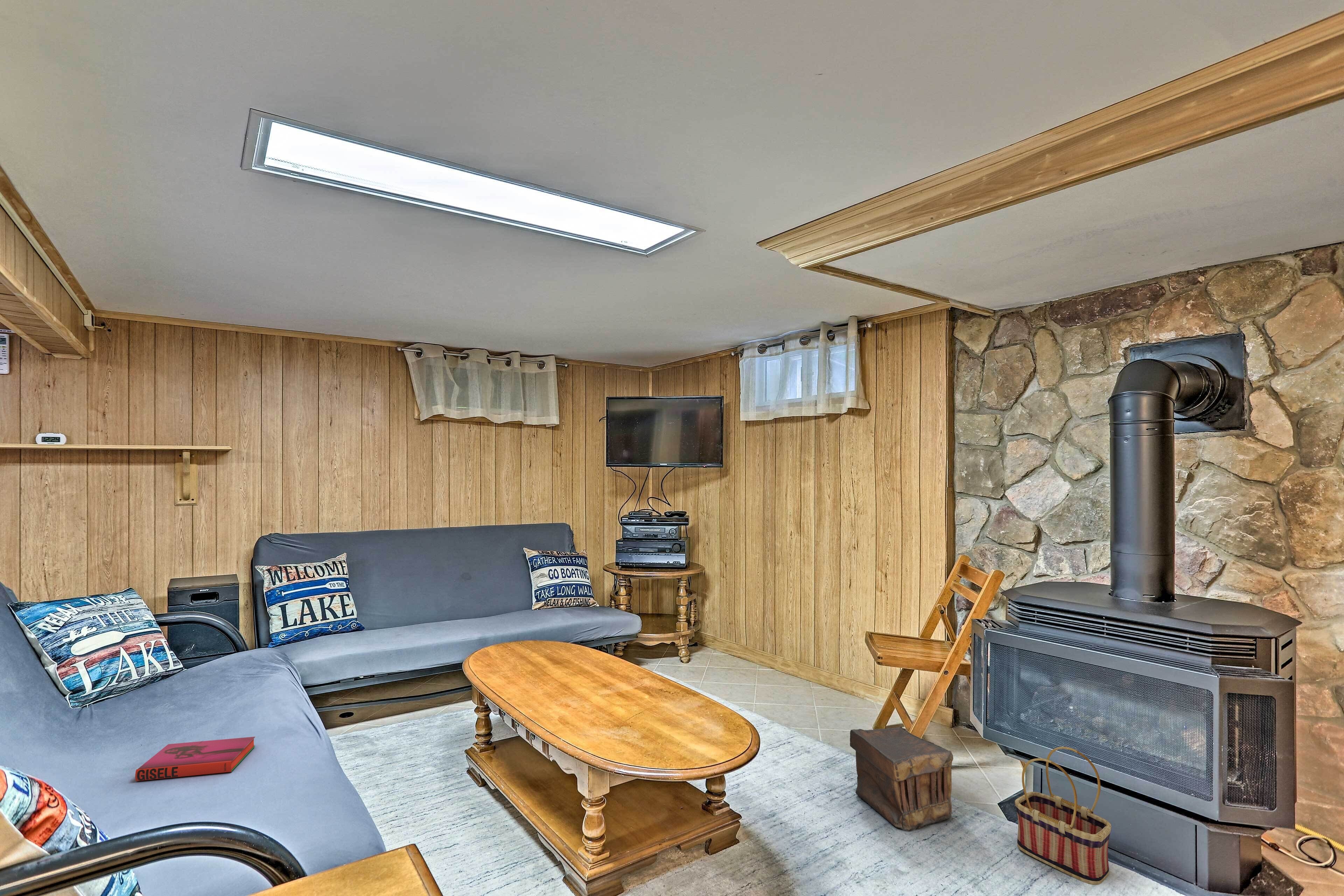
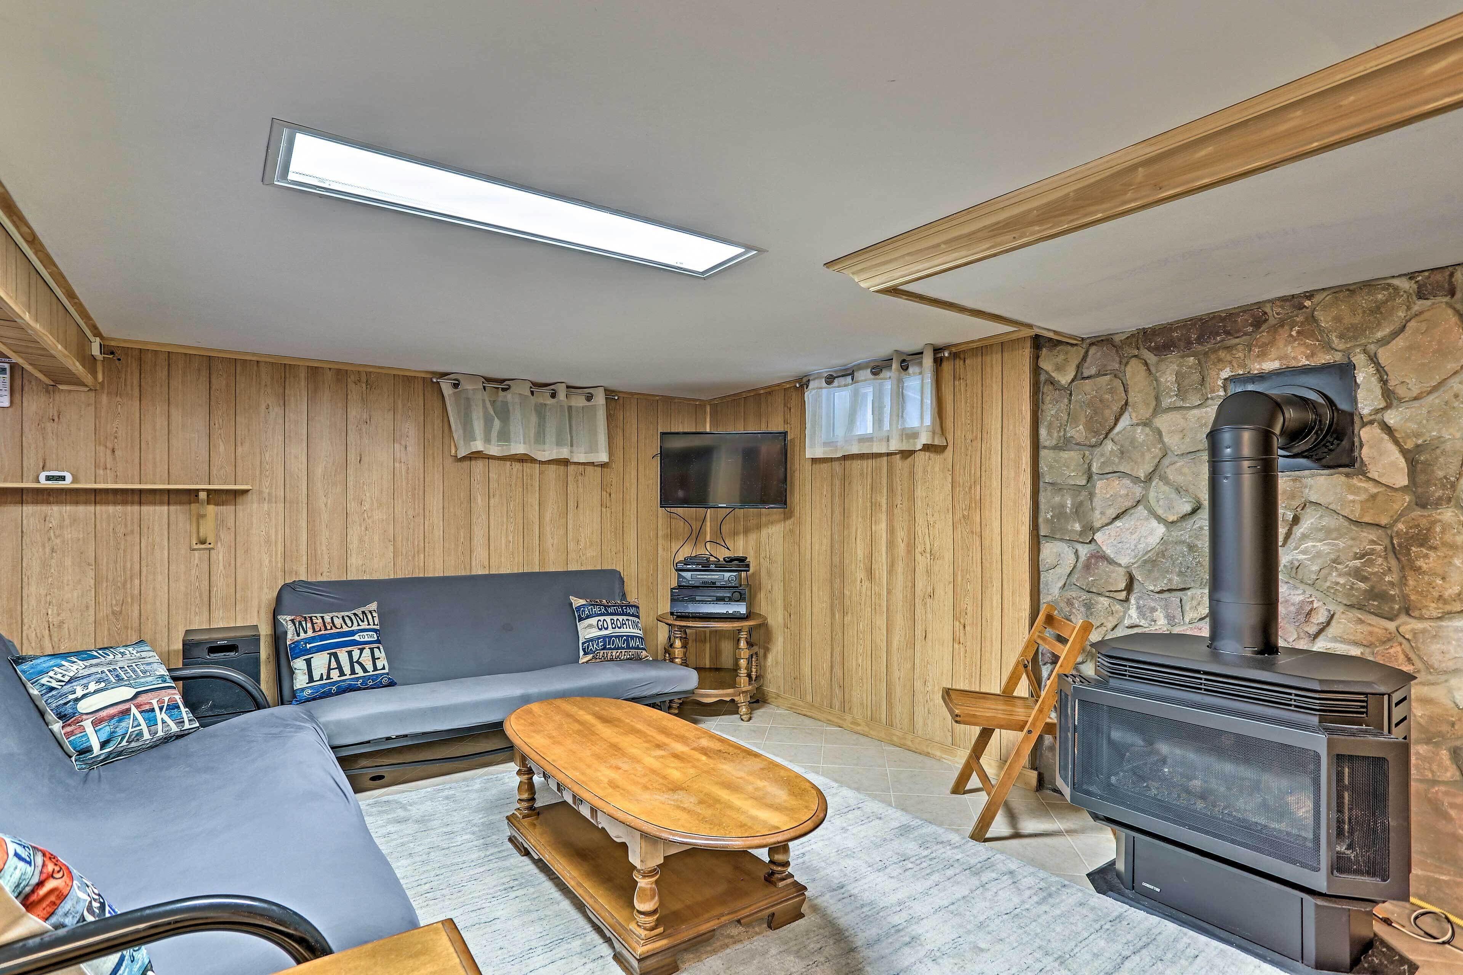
- hardback book (198, 758)
- pouch (902, 772)
- basket (1062, 807)
